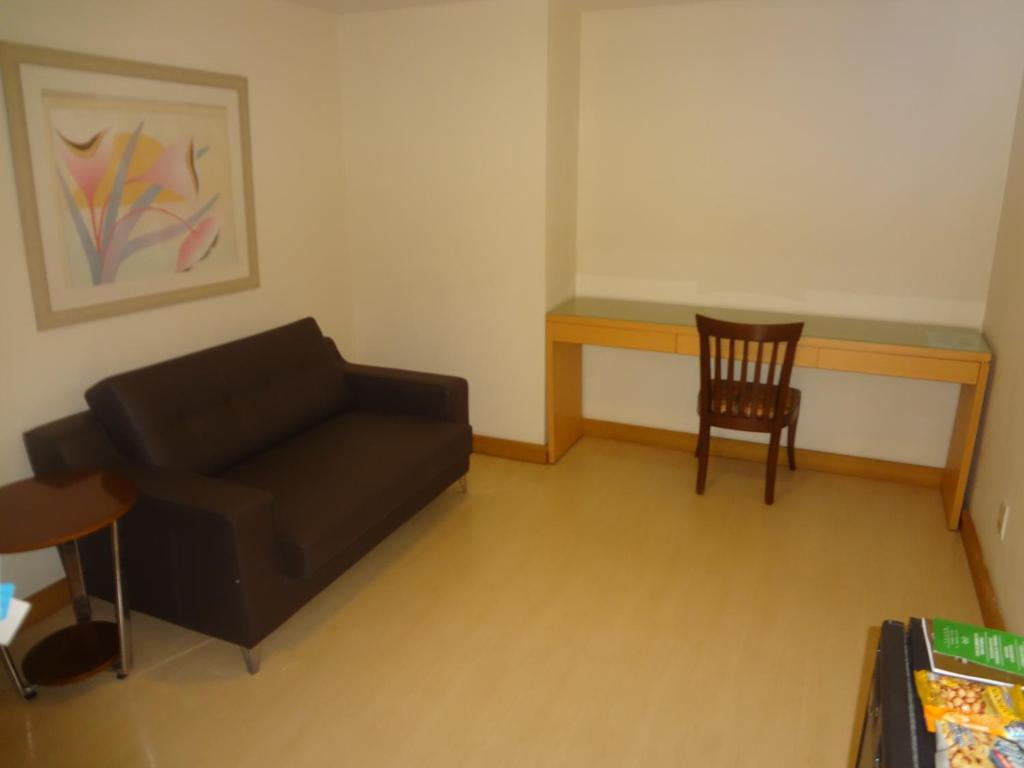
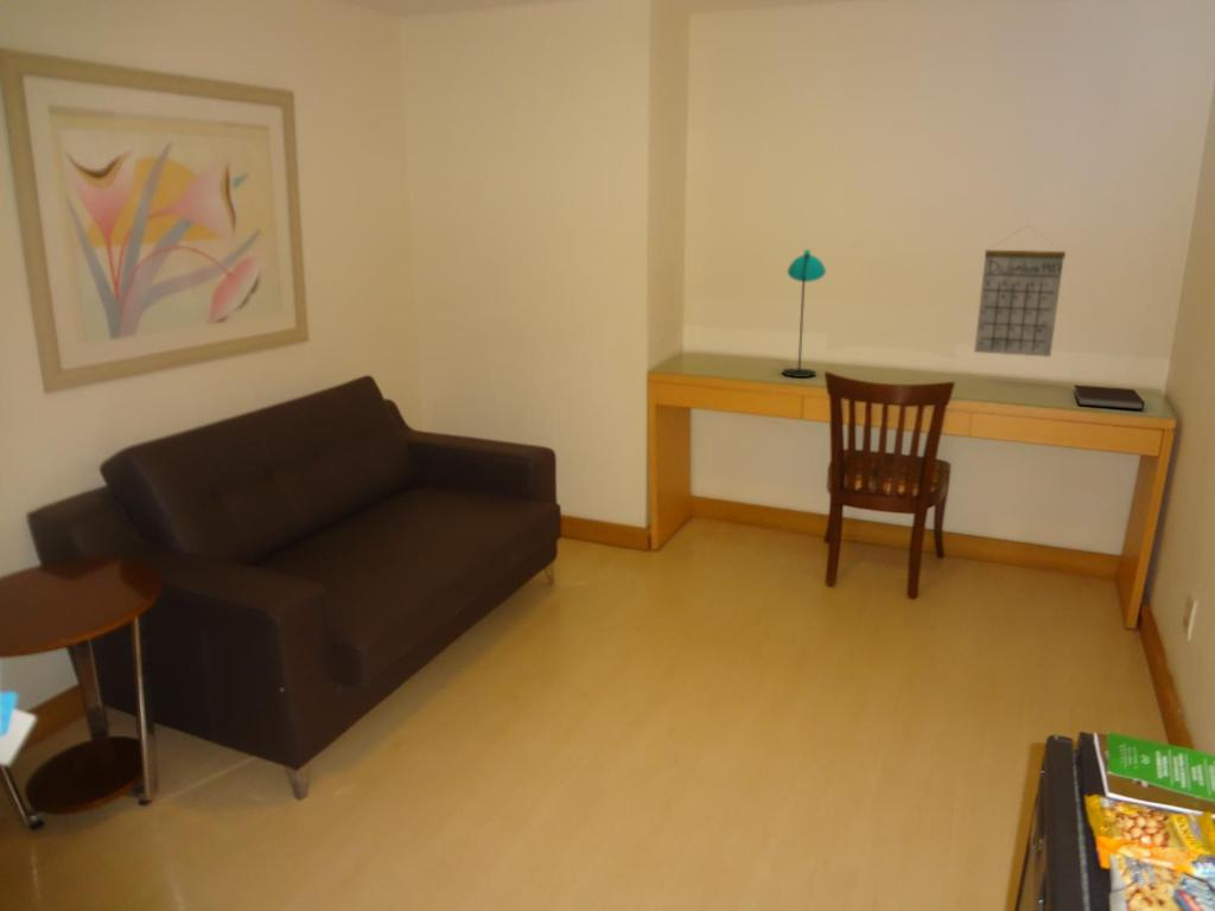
+ desk lamp (802, 312)
+ notebook (1107, 396)
+ calendar (1019, 291)
